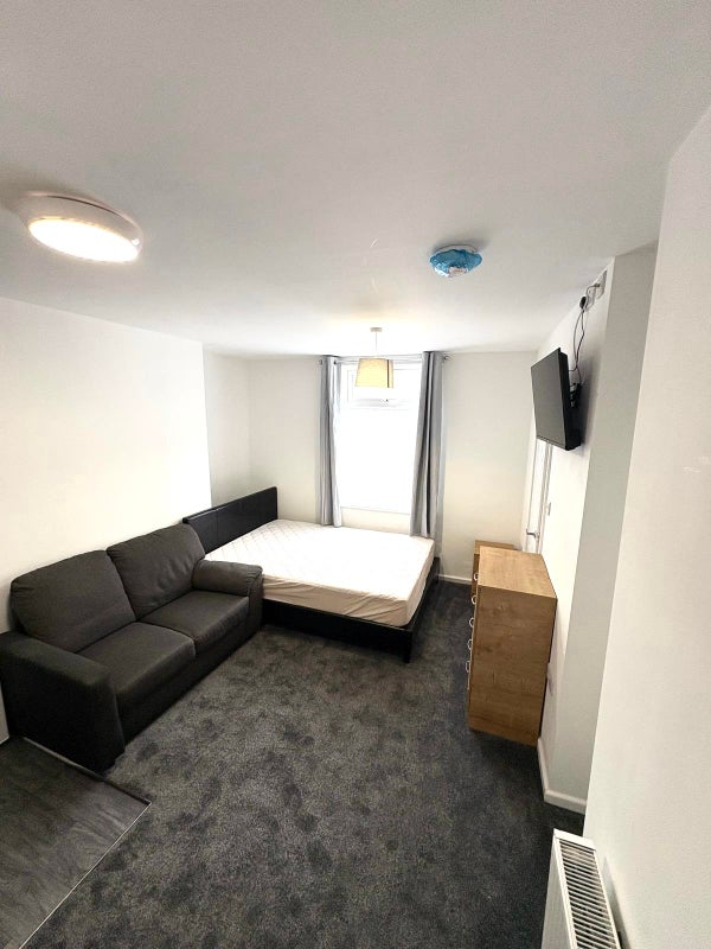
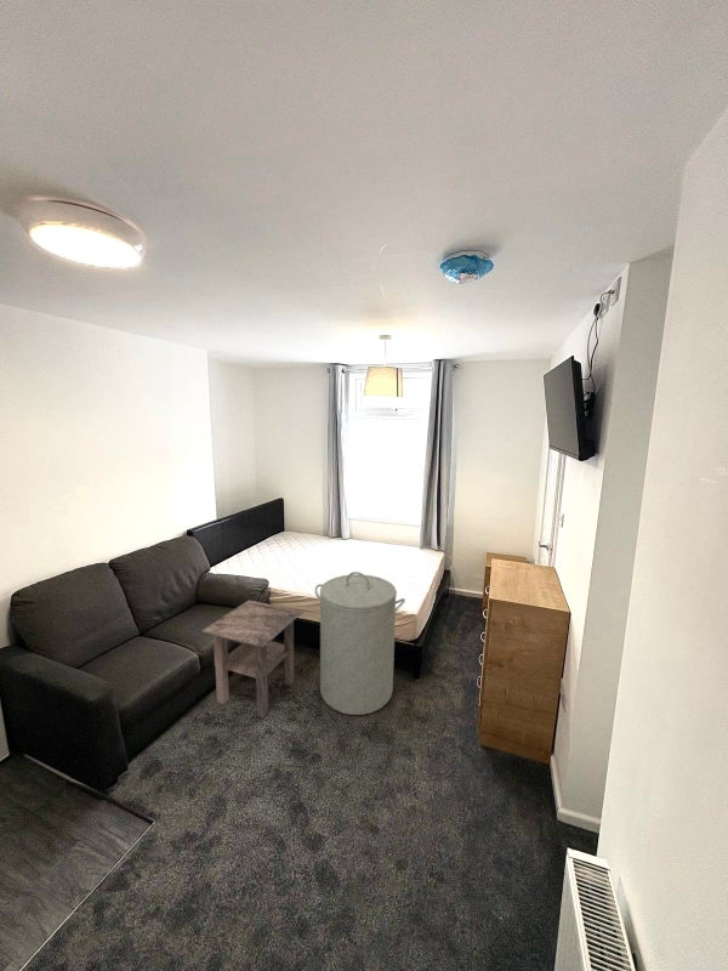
+ laundry hamper (357, 631)
+ side table (256, 655)
